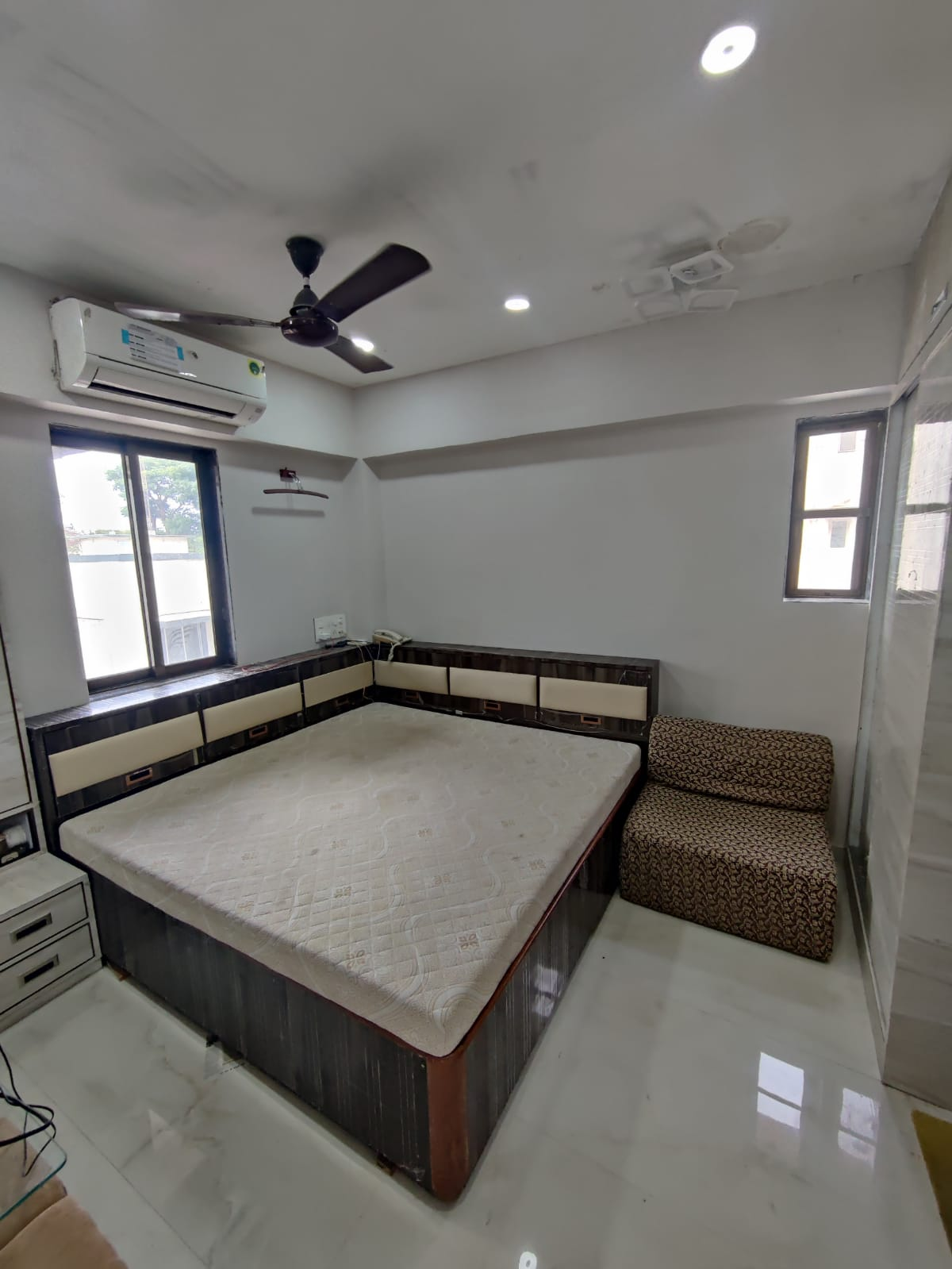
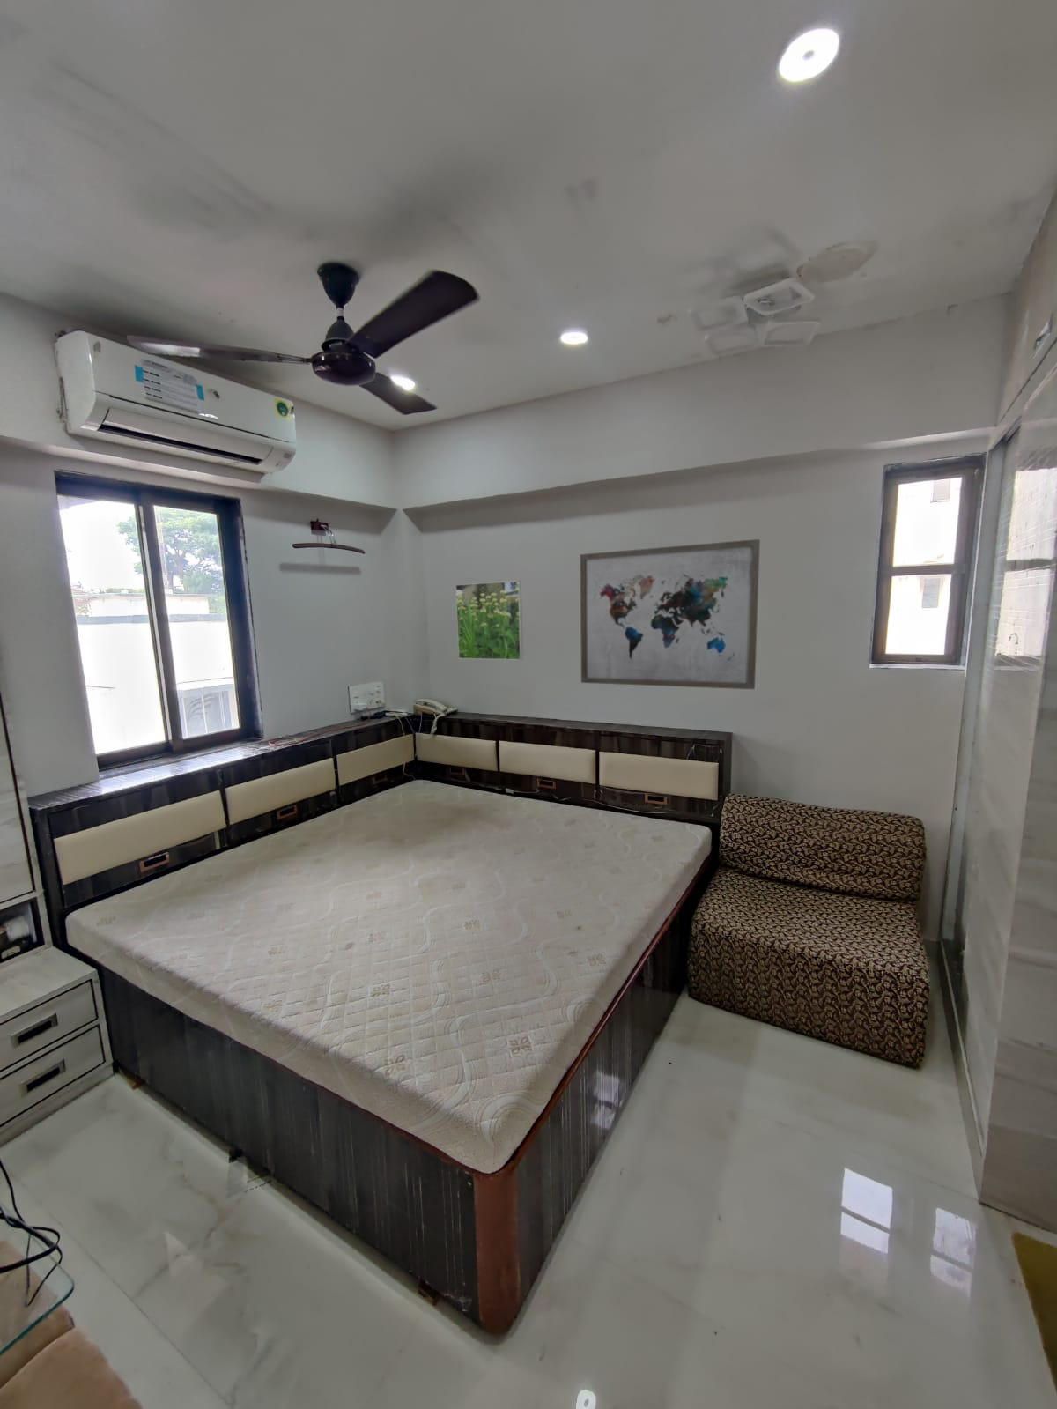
+ wall art (662, 617)
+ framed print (489, 622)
